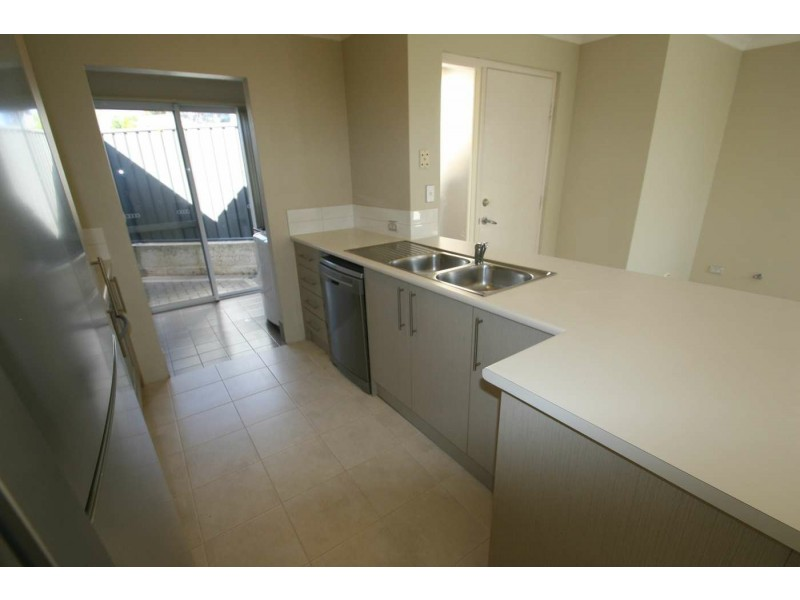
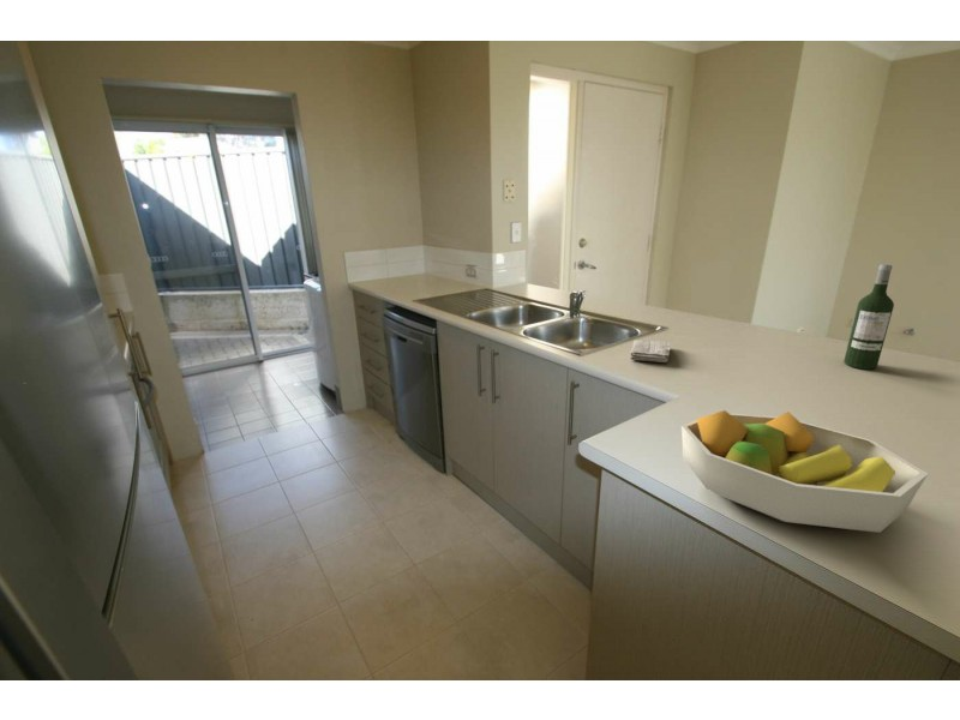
+ wine bottle (872, 316)
+ fruit bowl (788, 460)
+ washcloth (649, 349)
